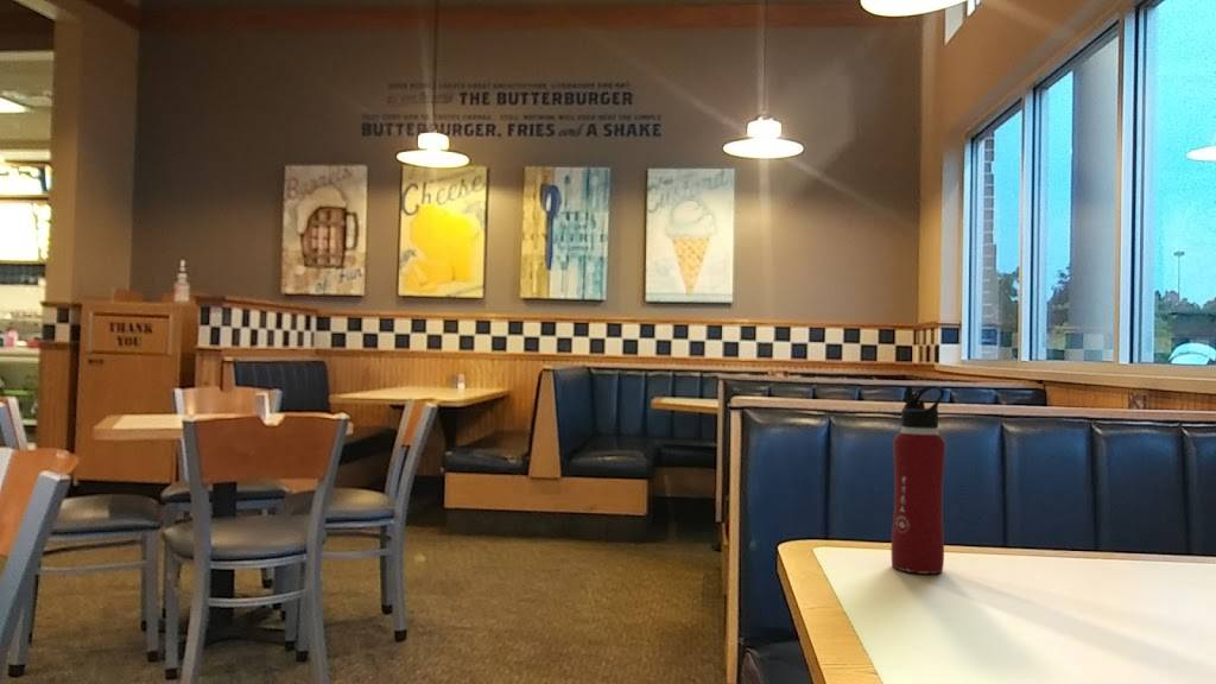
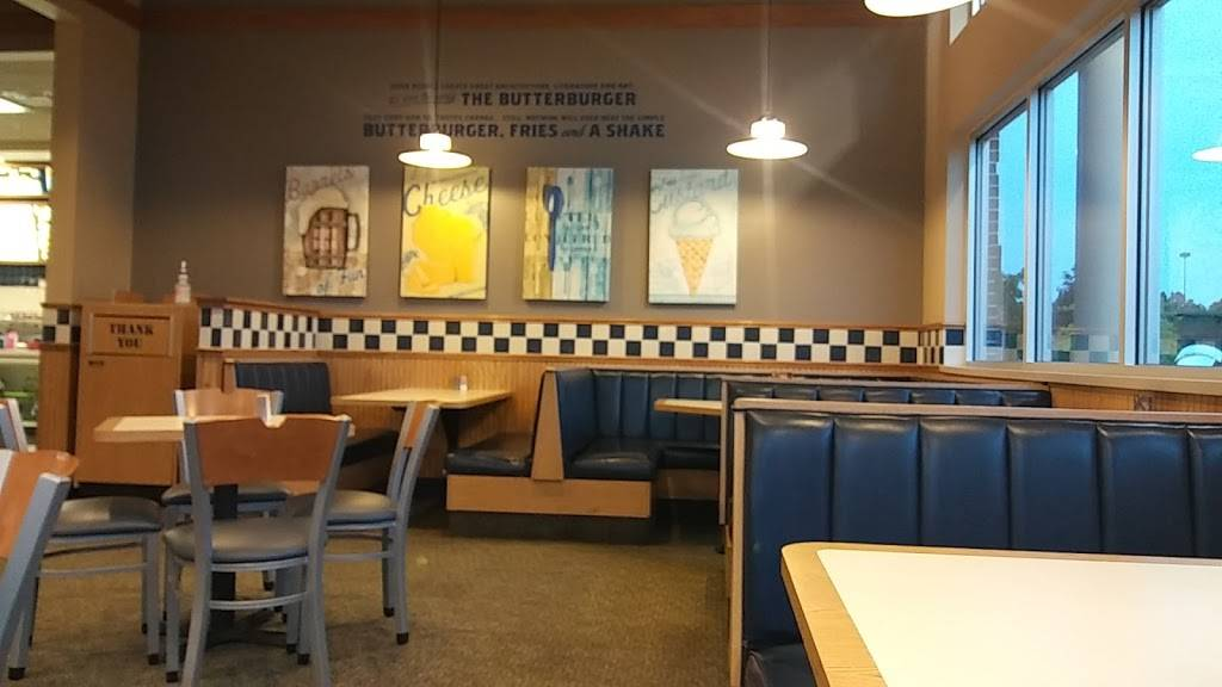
- water bottle (918, 476)
